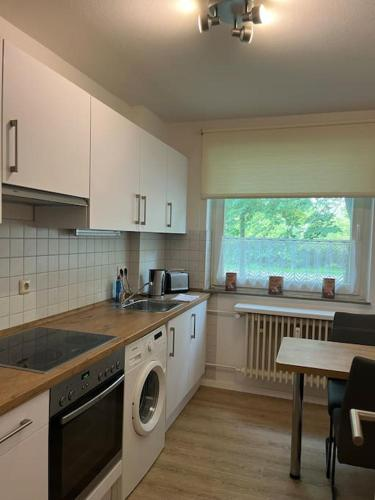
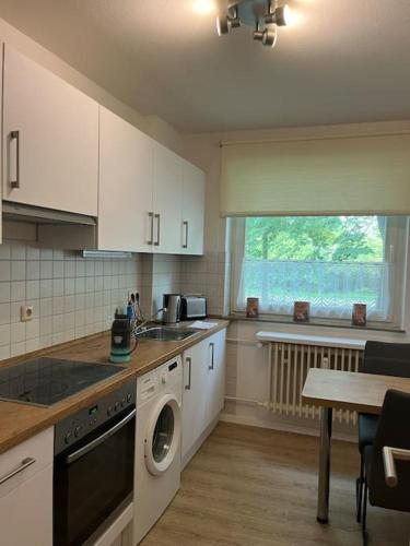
+ bottle (125, 334)
